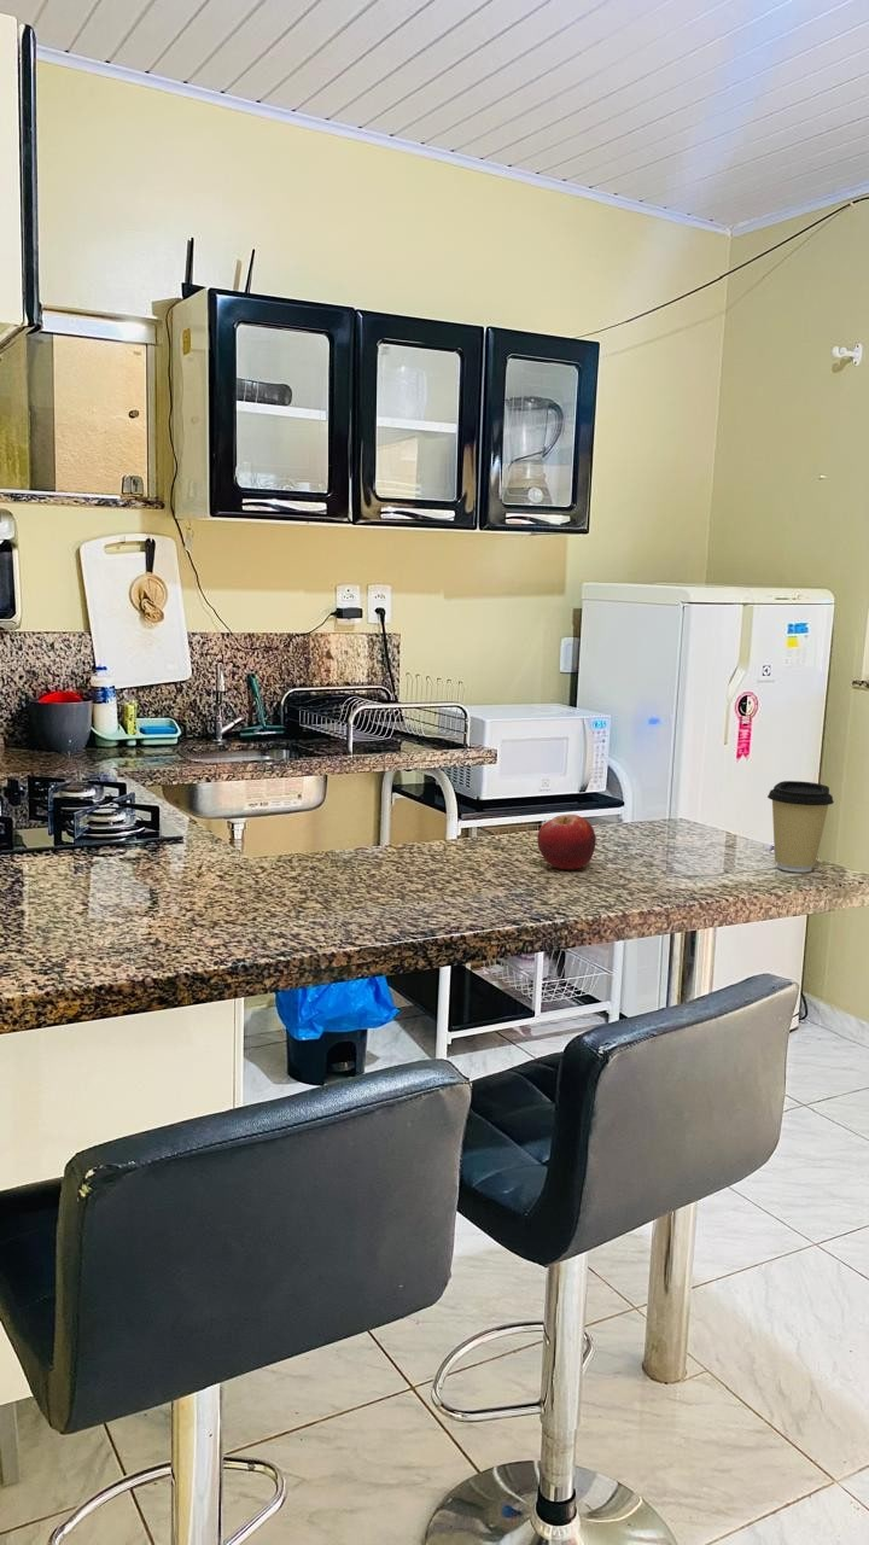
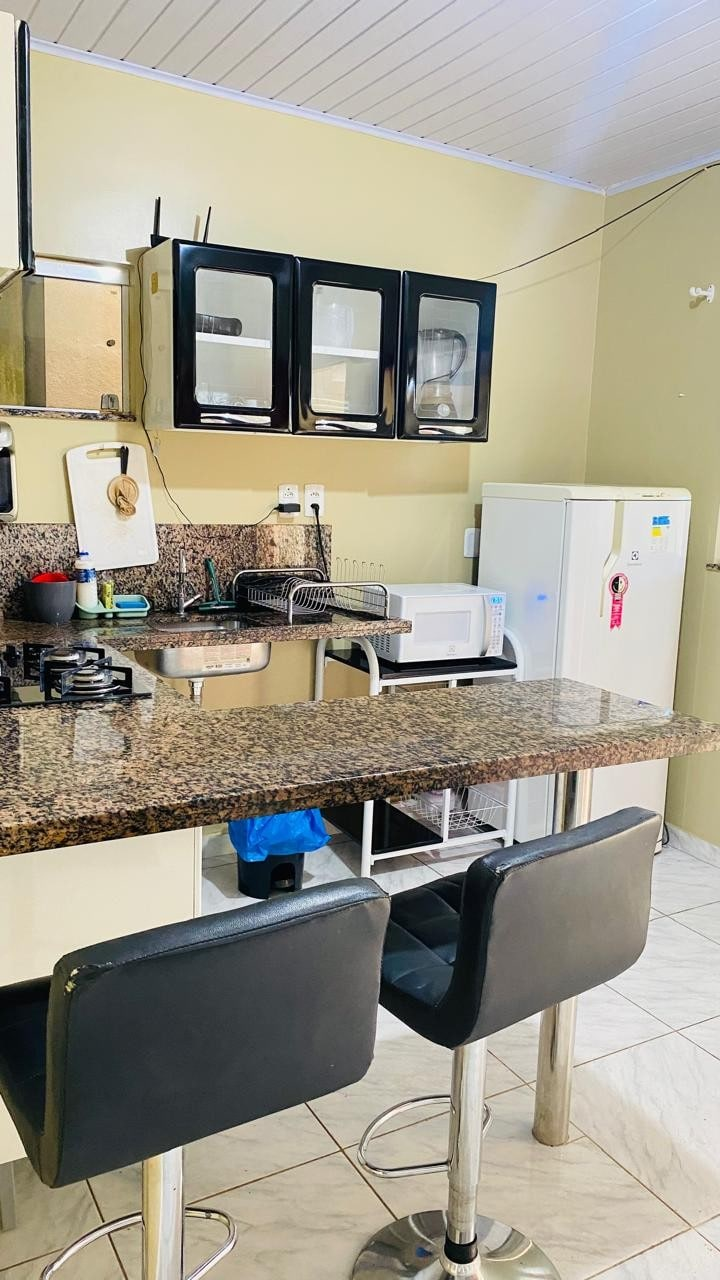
- fruit (566, 840)
- coffee cup (798, 827)
